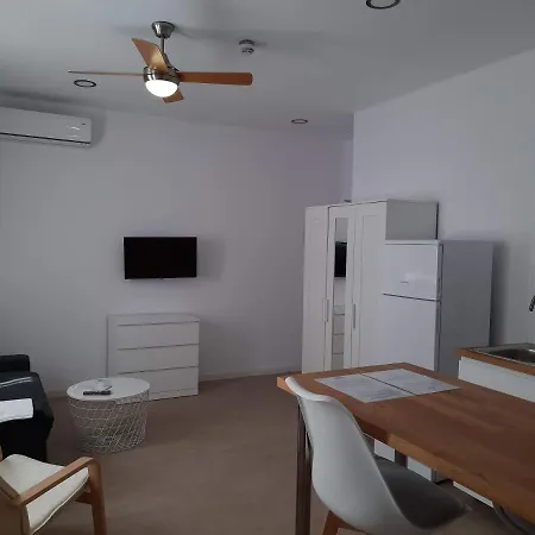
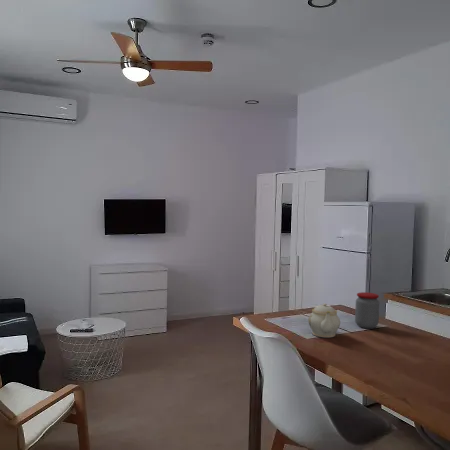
+ teapot (324, 318)
+ jar (367, 310)
